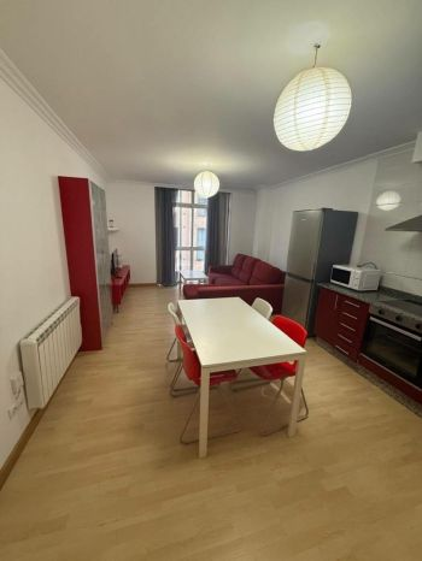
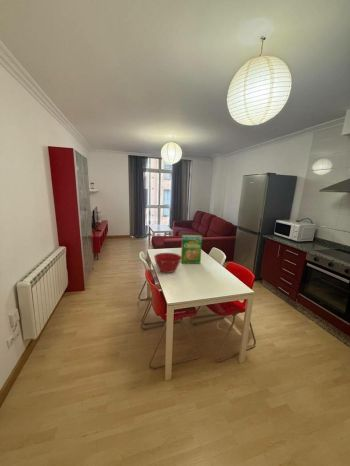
+ mixing bowl (167, 263)
+ cereal box (191, 249)
